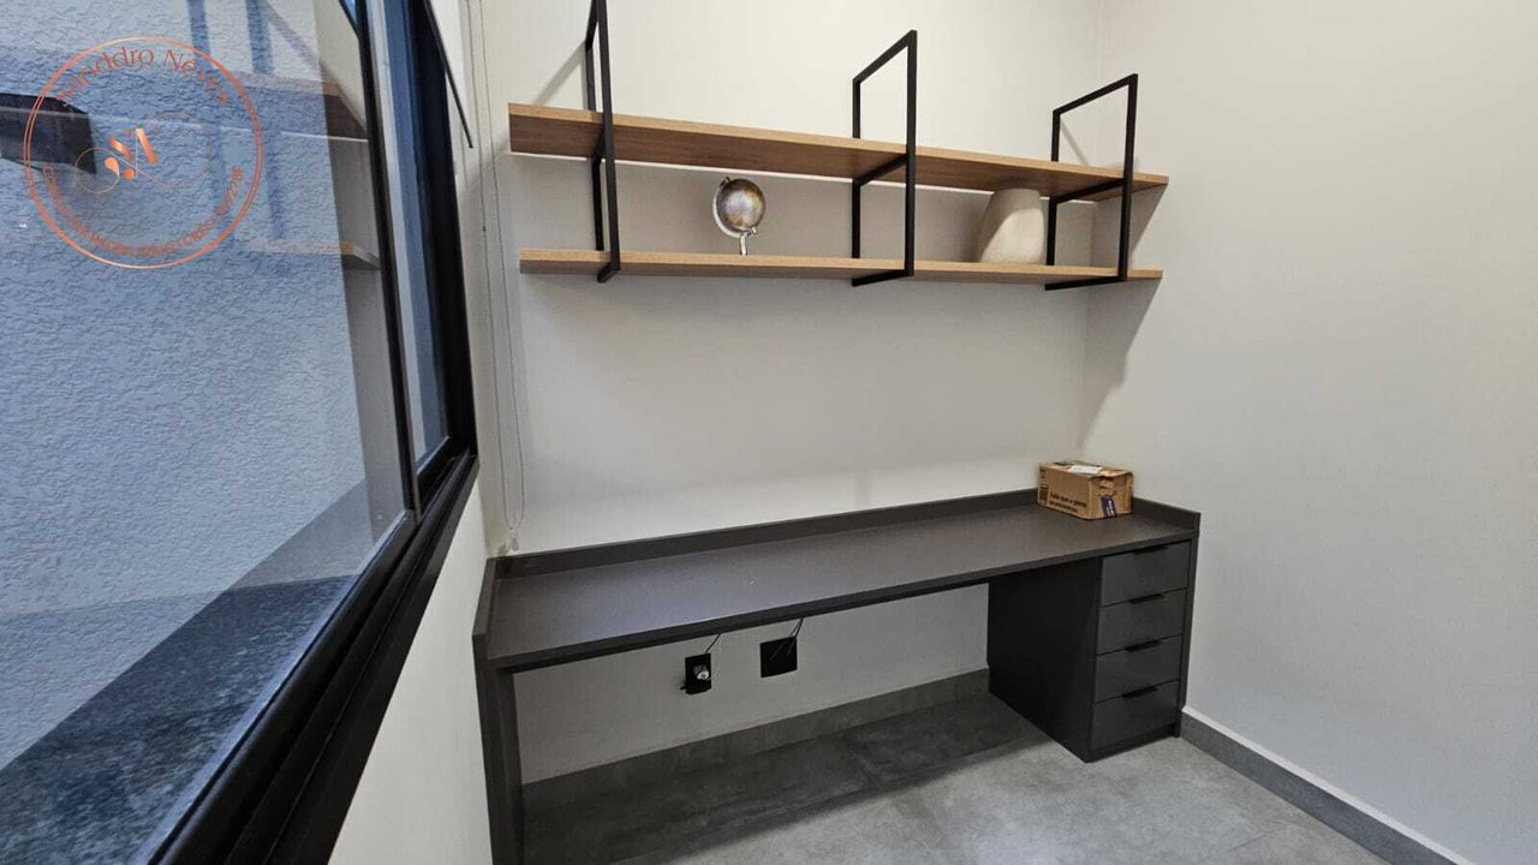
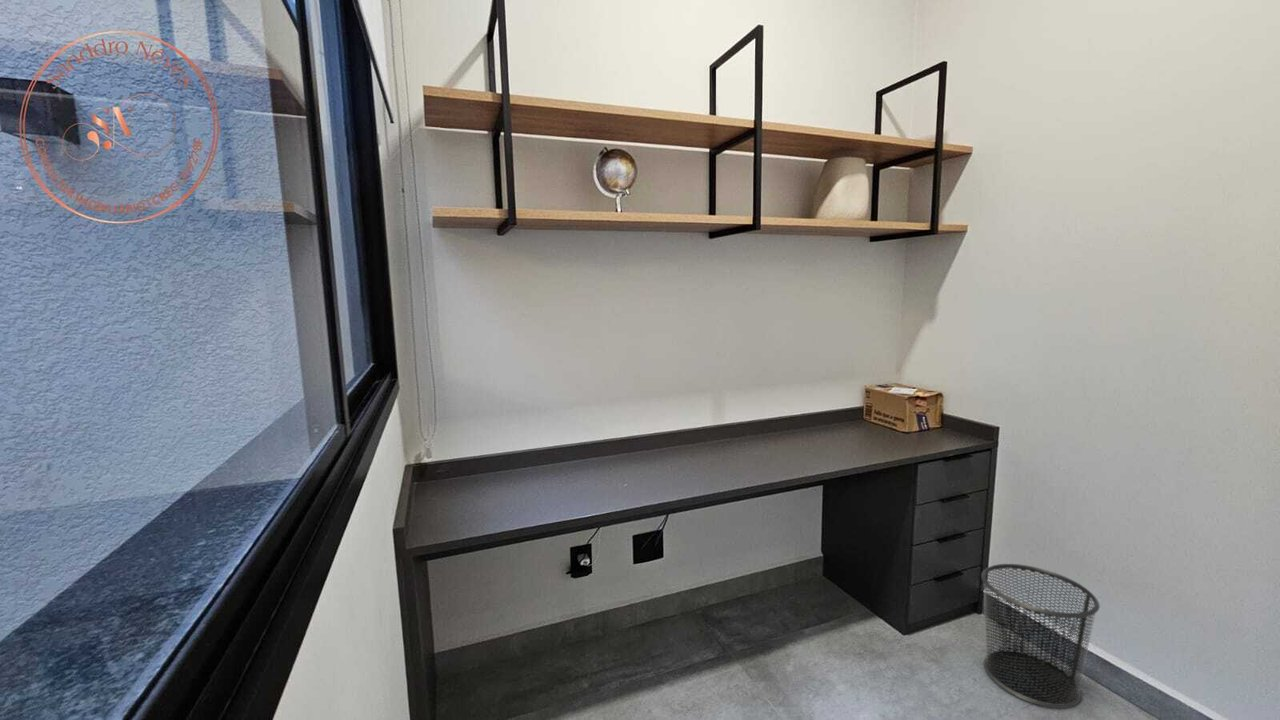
+ waste bin (1033, 633)
